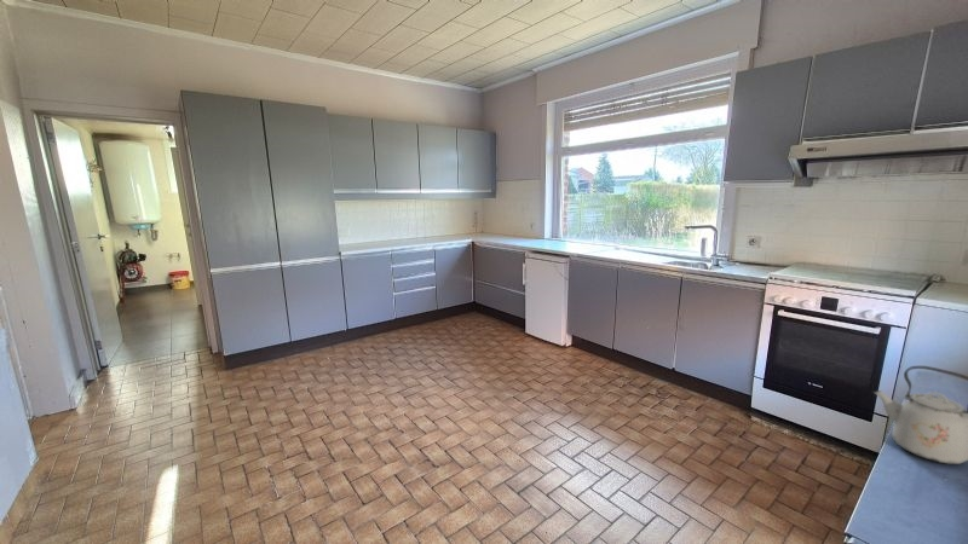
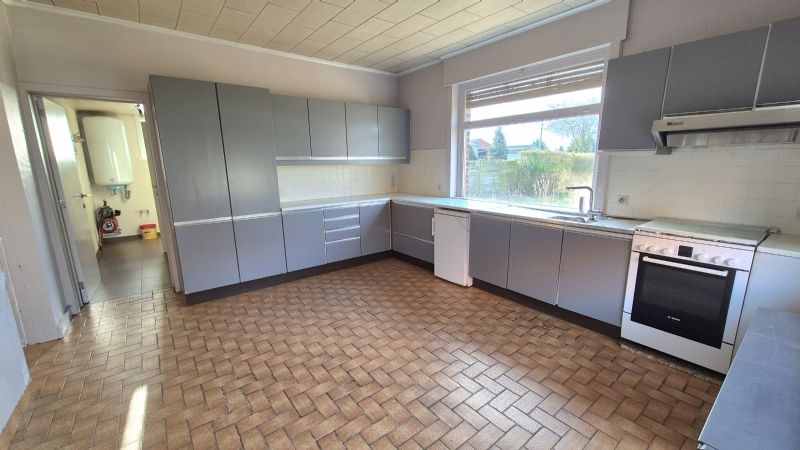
- kettle (920, 407)
